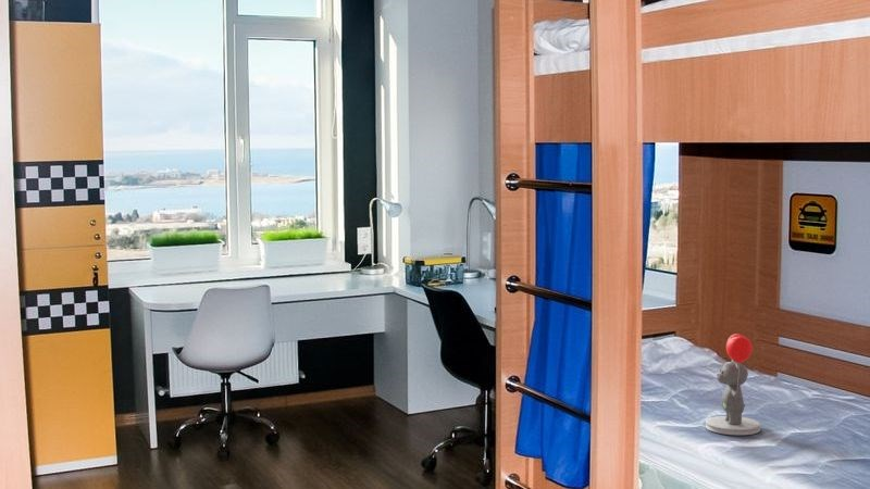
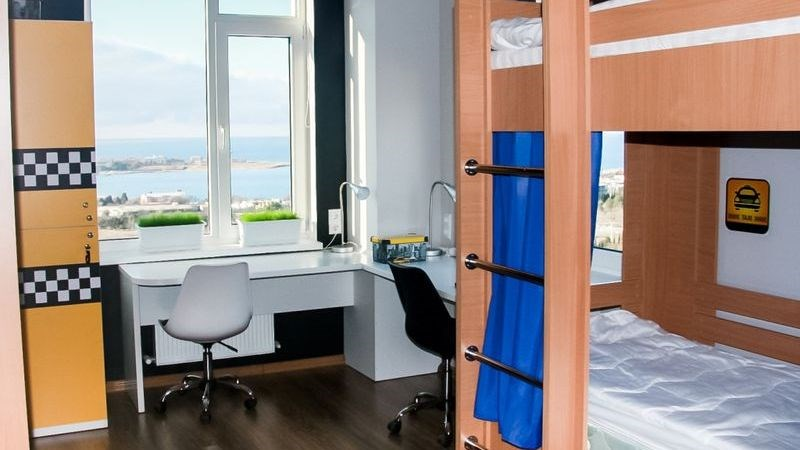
- teddy bear (735, 380)
